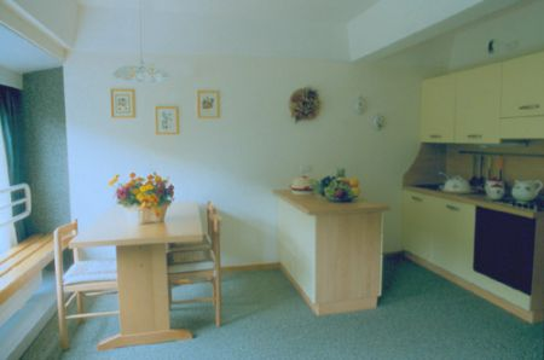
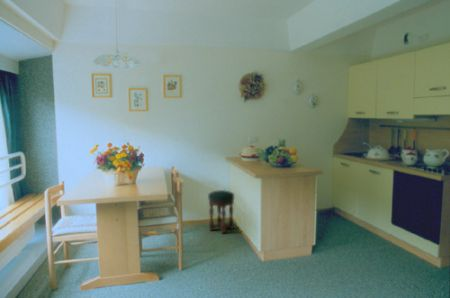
+ stool (220, 210)
